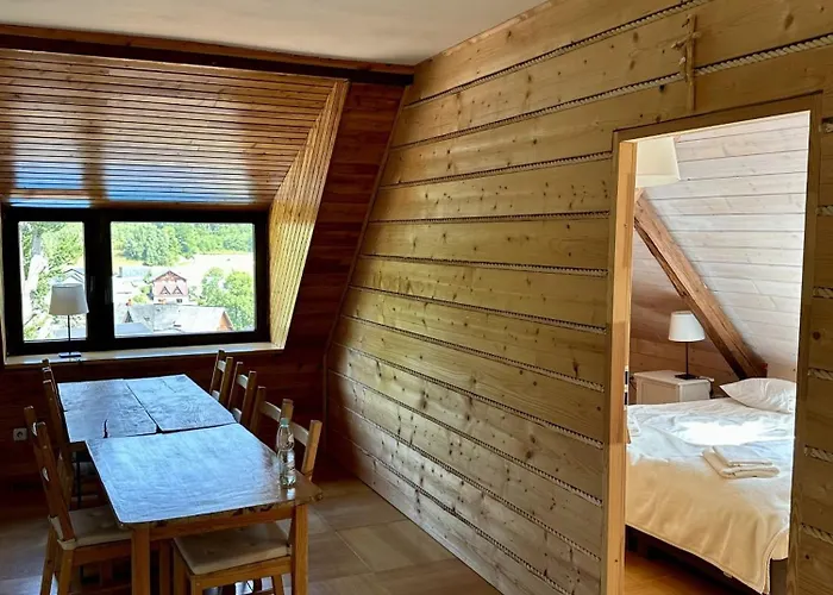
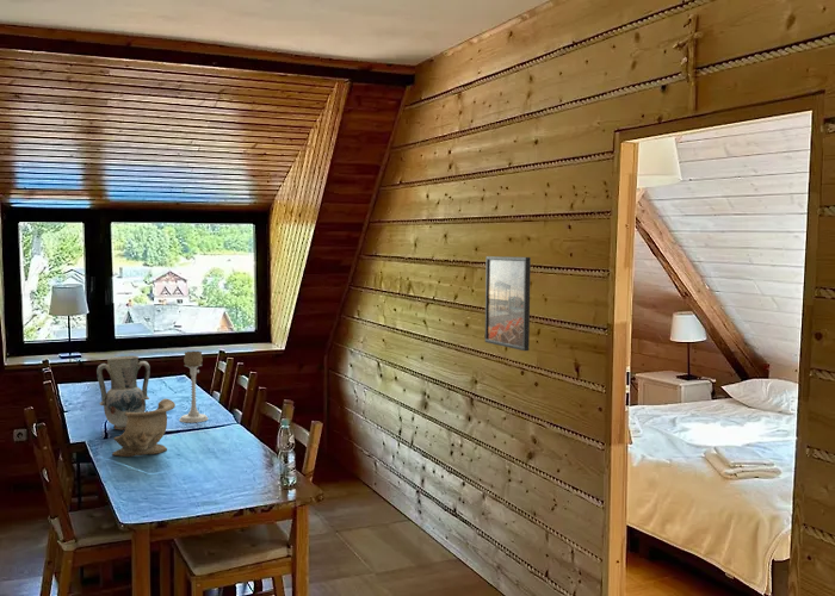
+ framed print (506, 302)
+ decorative bowl (144, 429)
+ candle holder (193, 385)
+ vase (124, 392)
